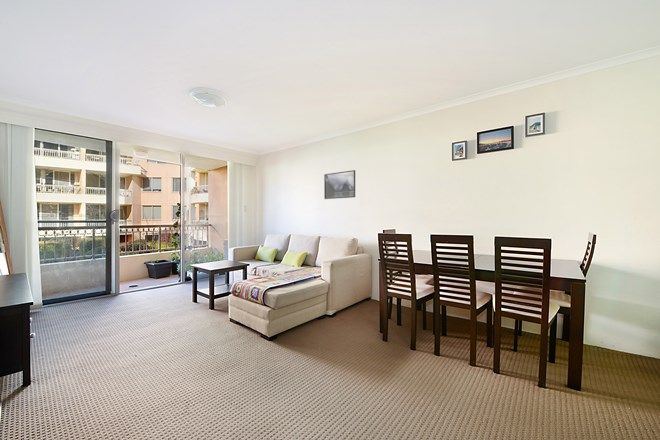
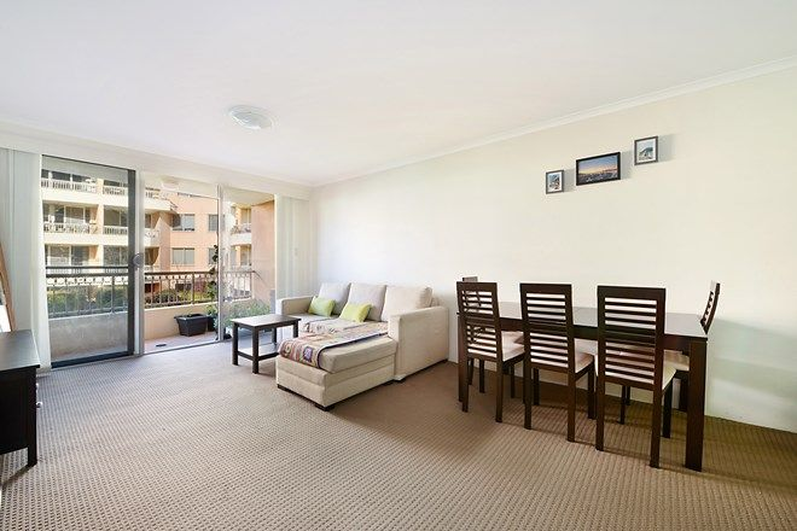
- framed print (339, 185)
